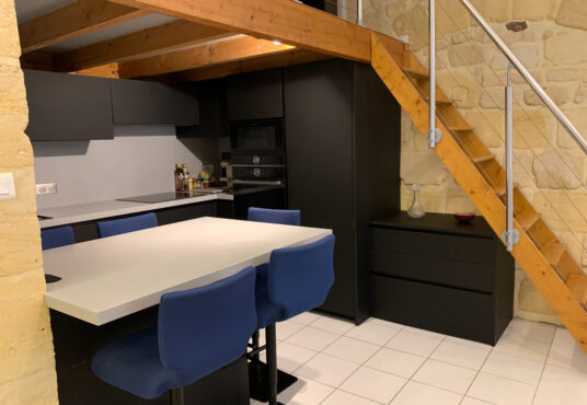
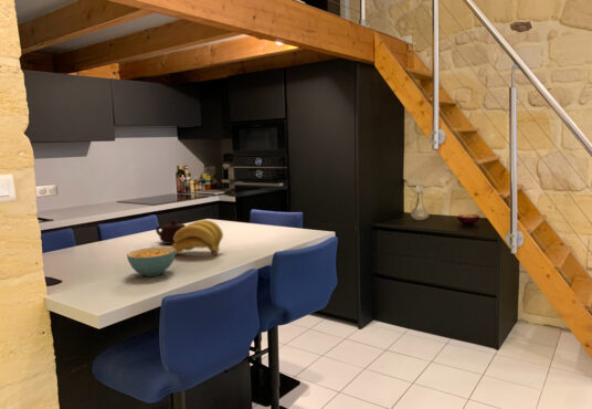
+ cereal bowl (151, 263)
+ teapot (175, 231)
+ banana bunch (194, 238)
